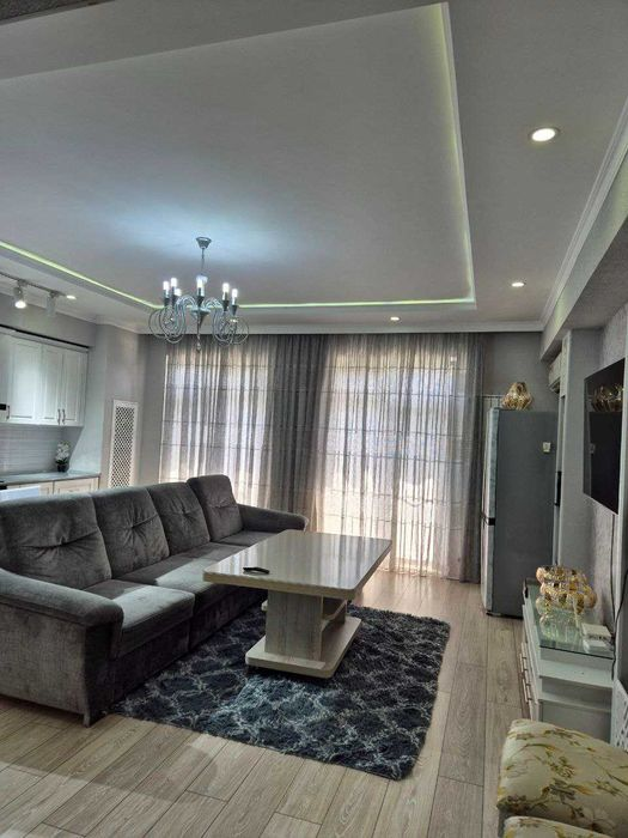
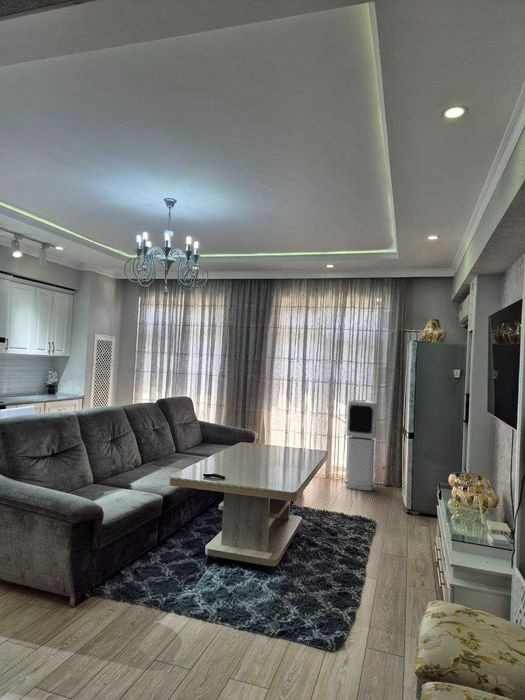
+ air purifier (361, 443)
